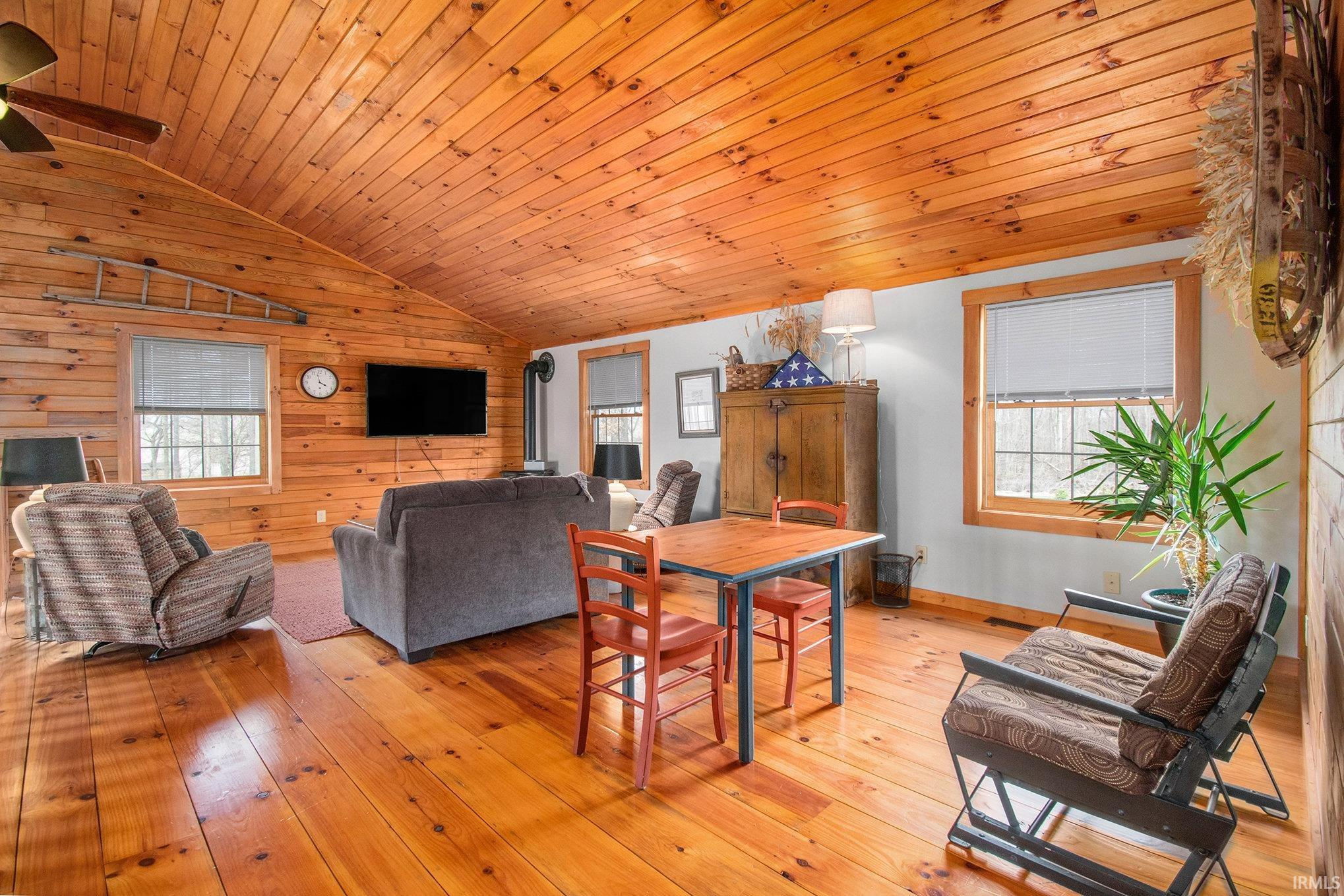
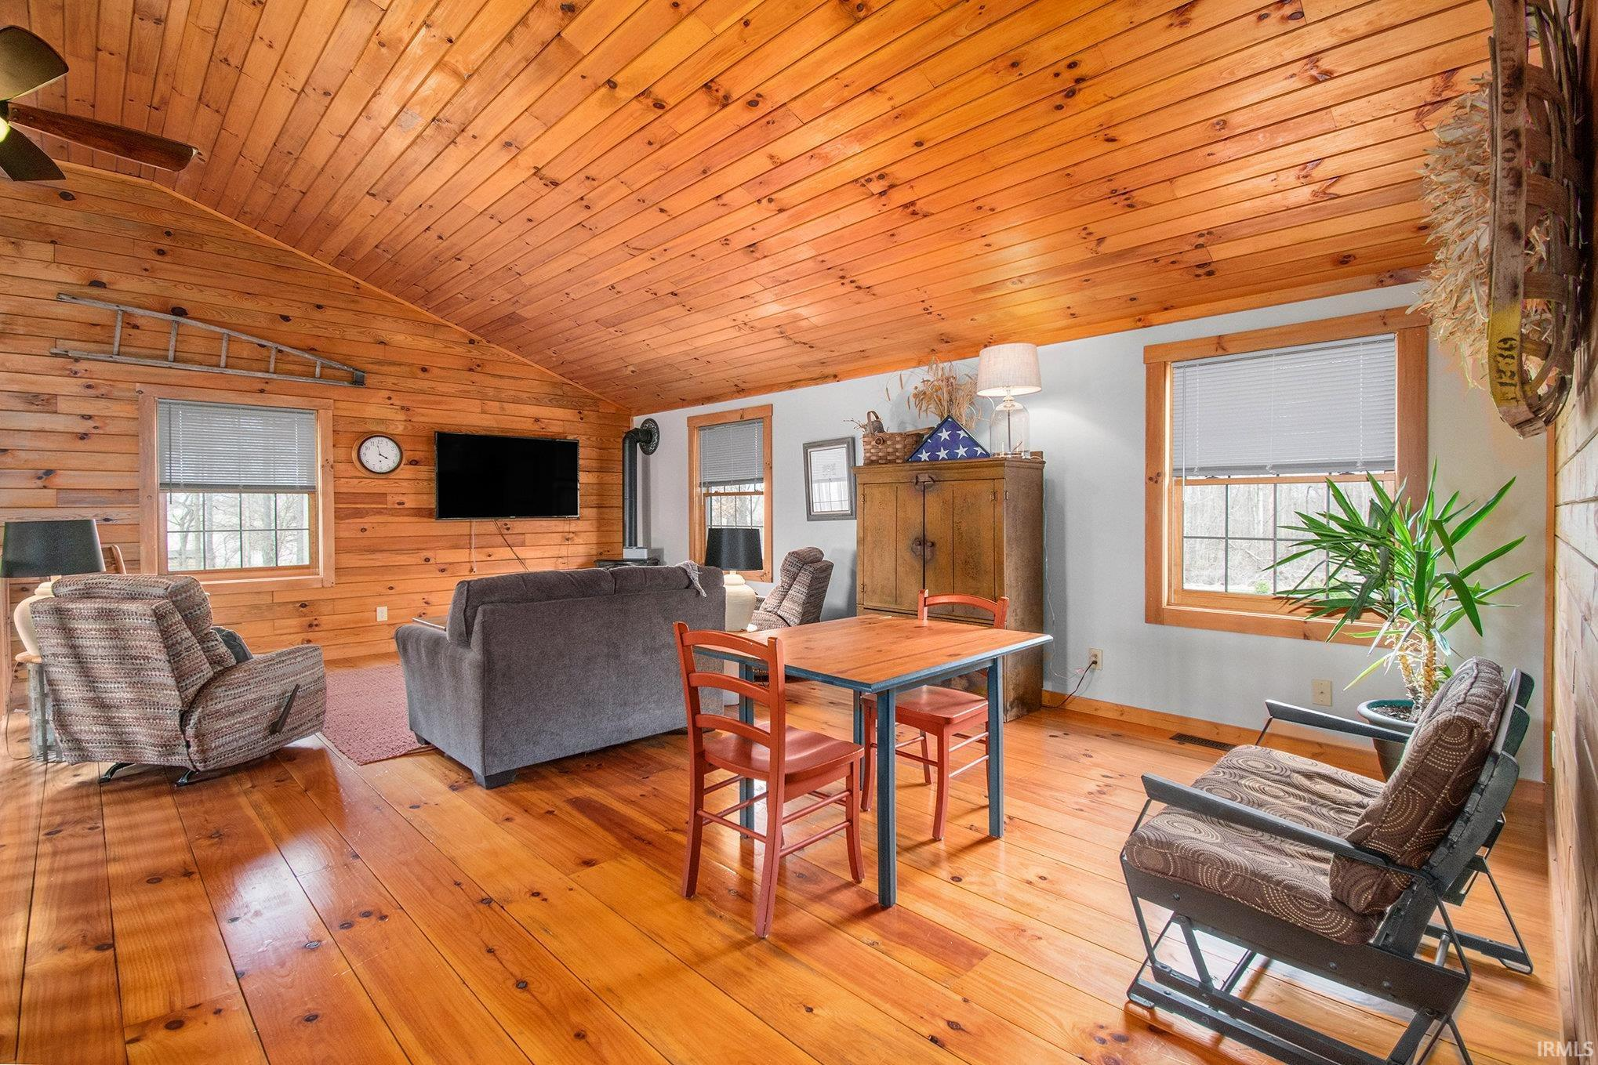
- waste bin (891, 580)
